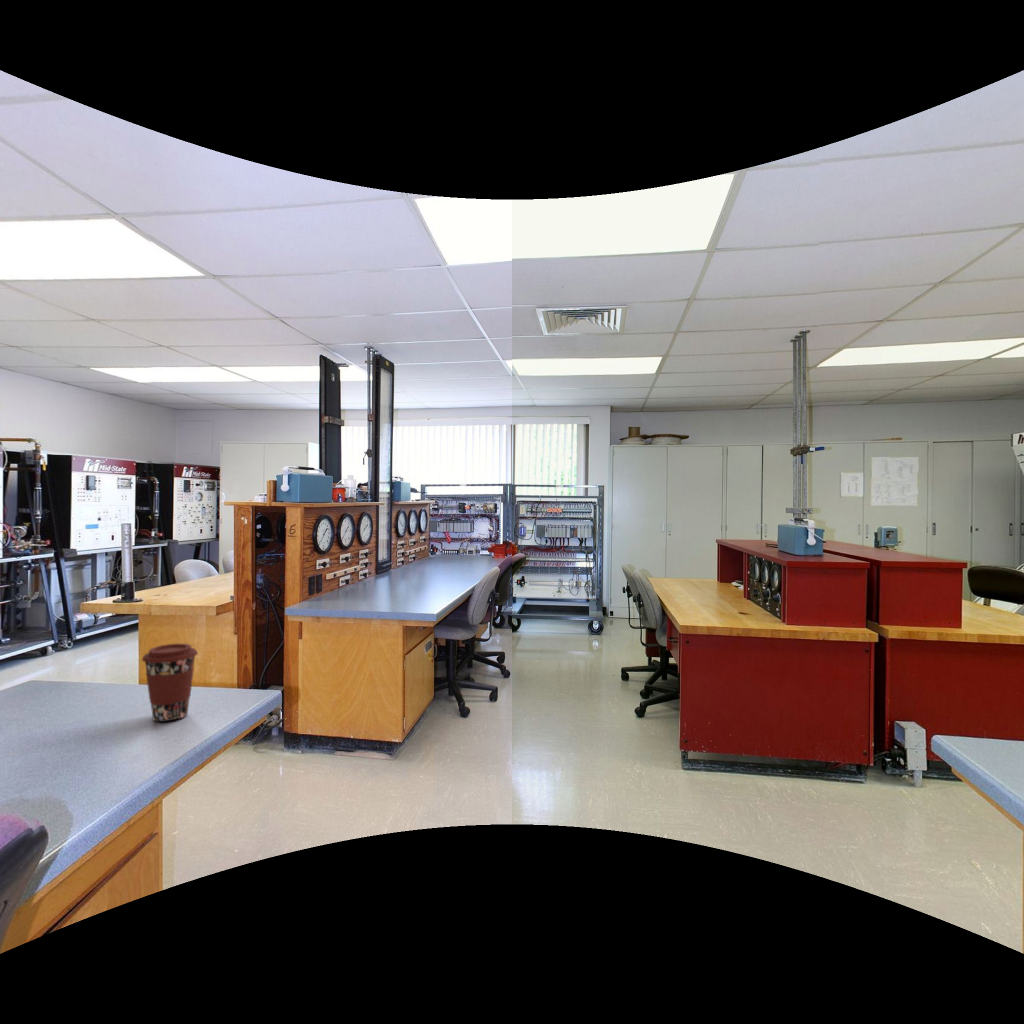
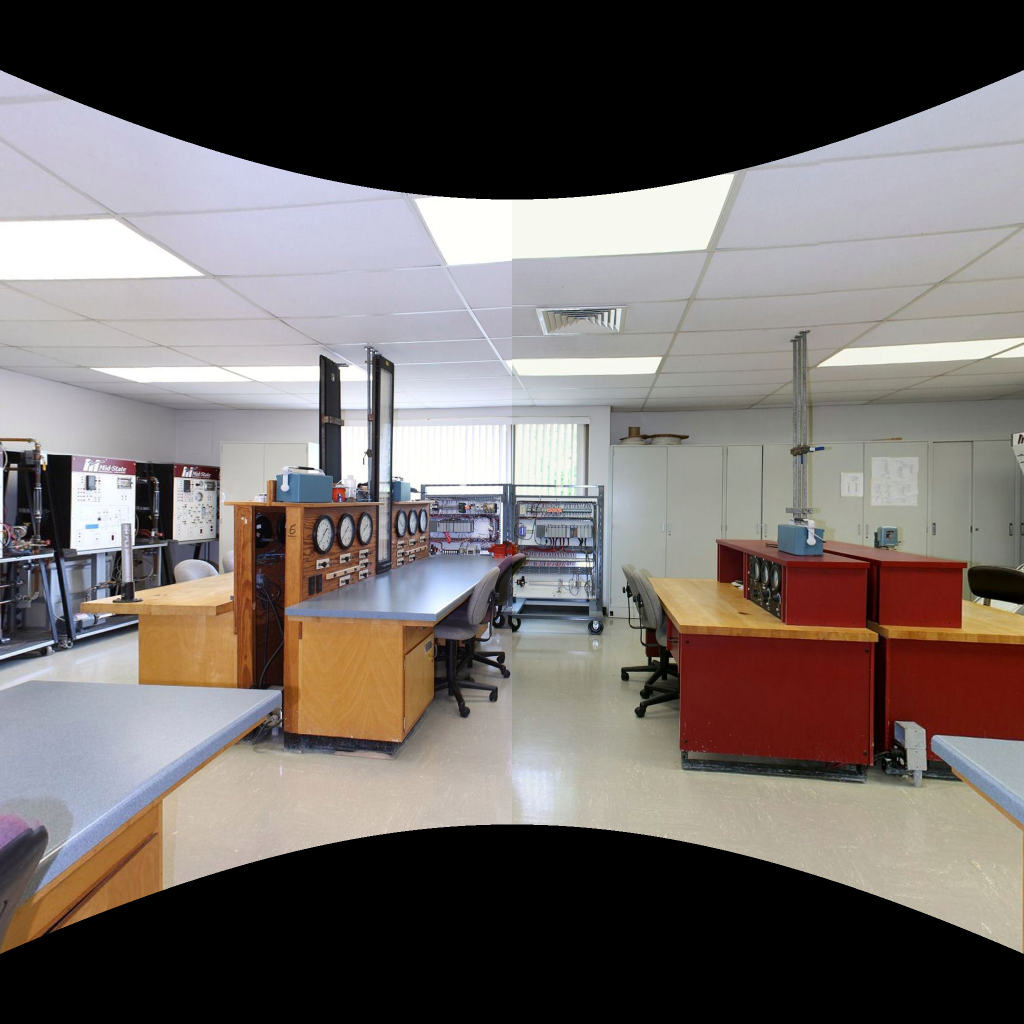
- coffee cup (170, 681)
